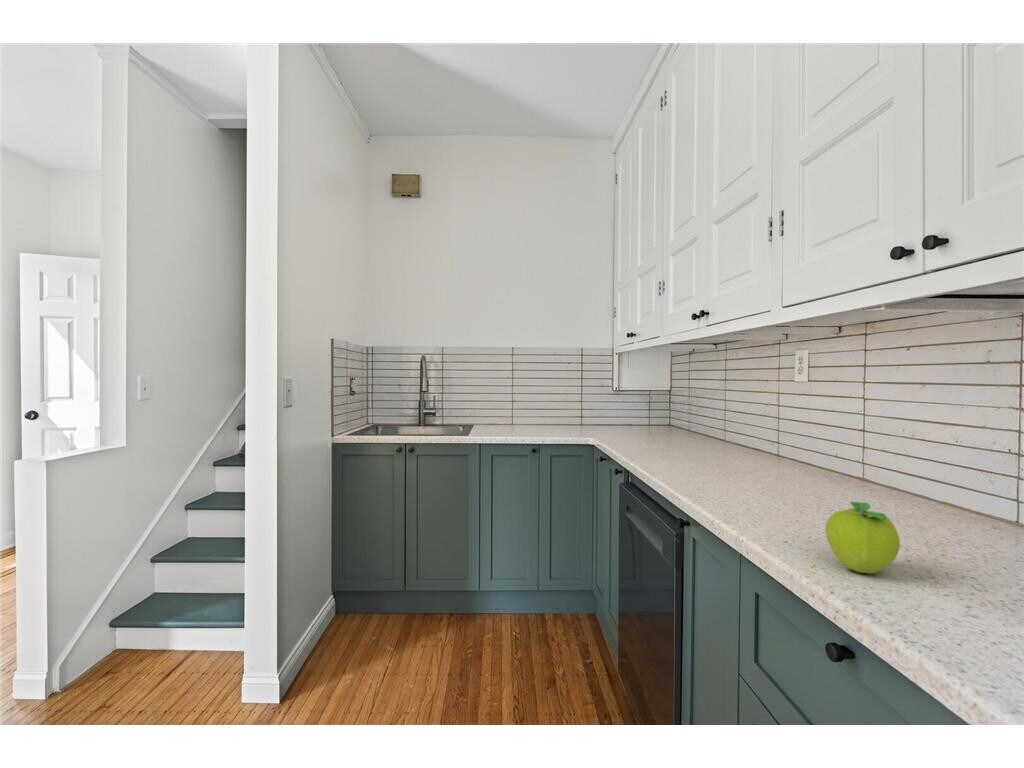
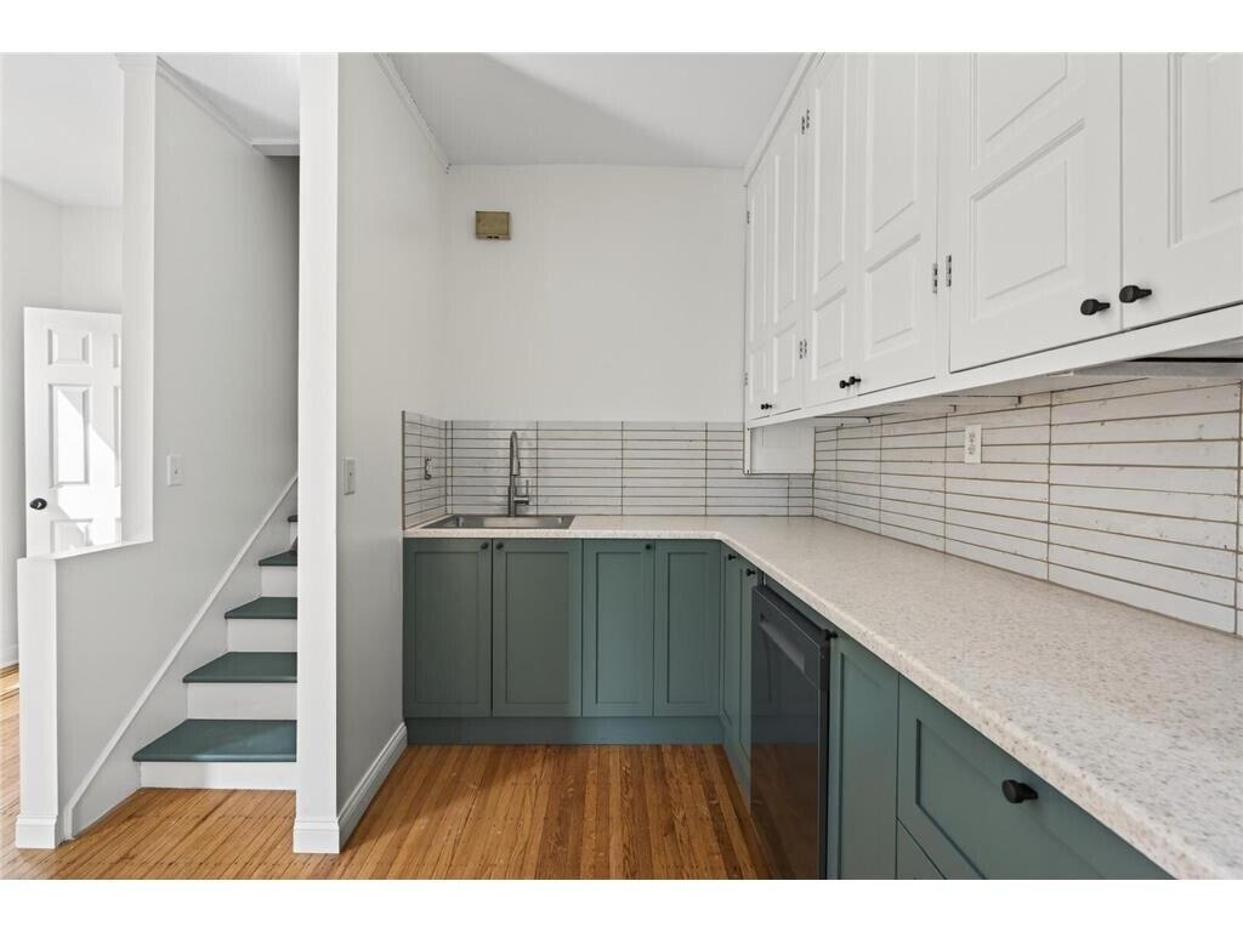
- fruit (860, 537)
